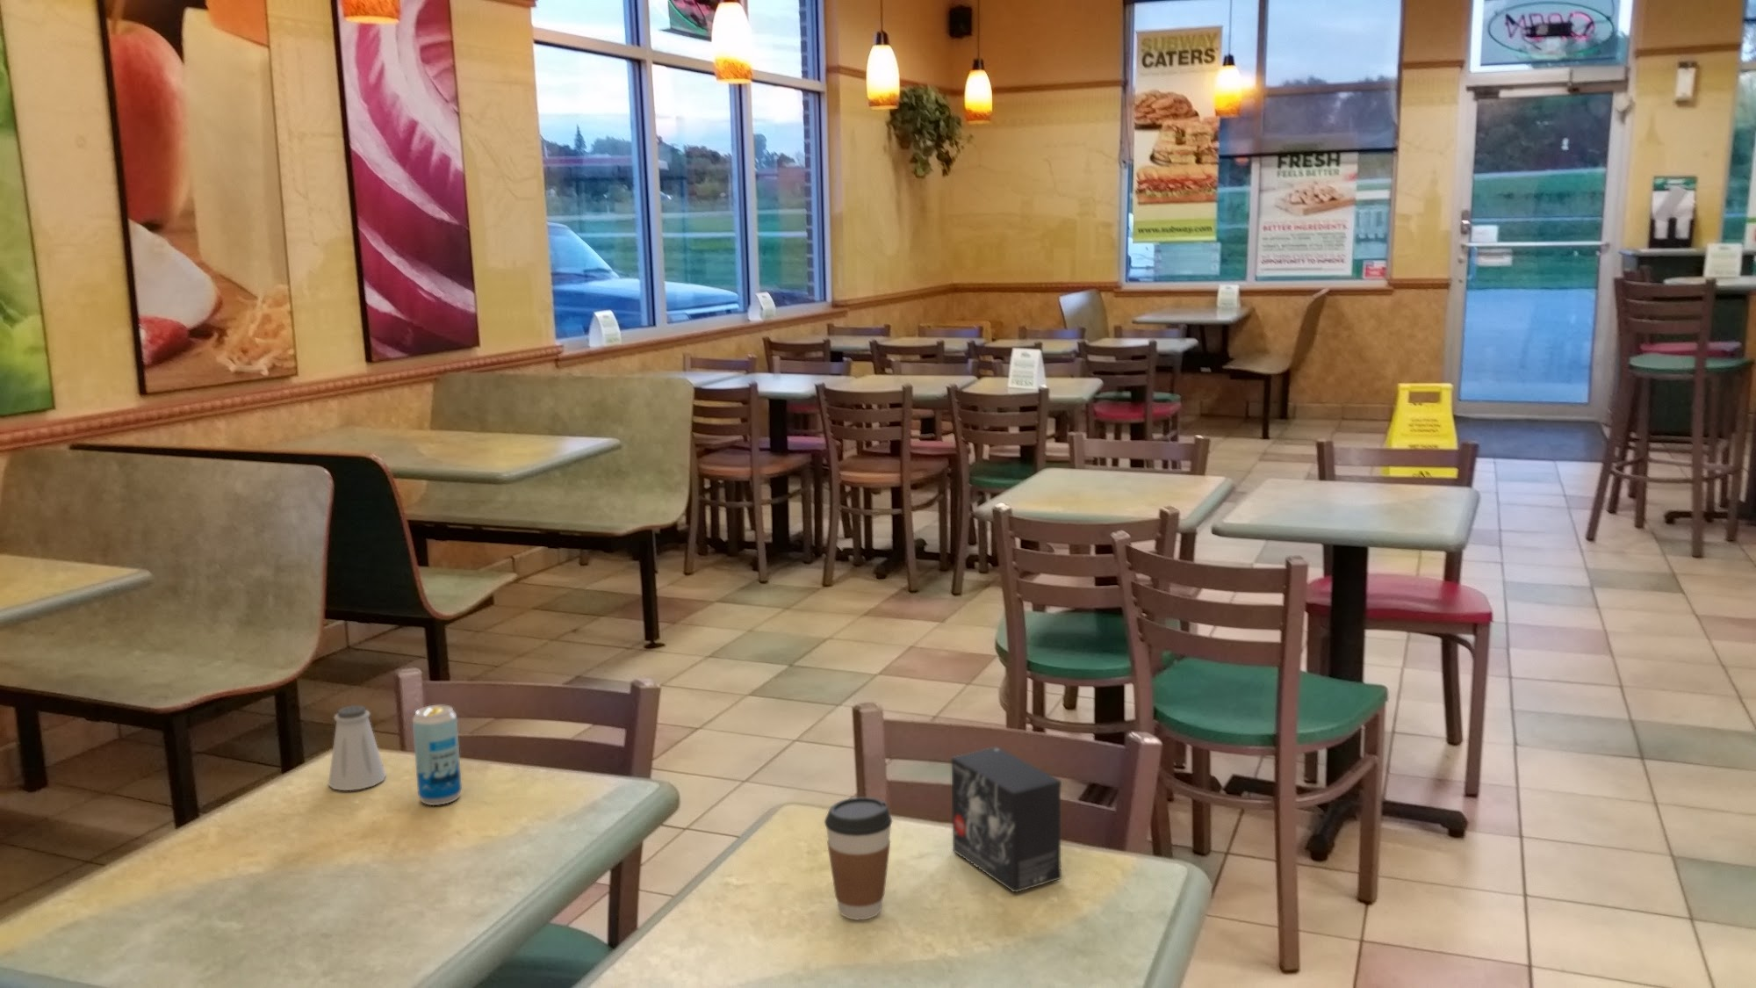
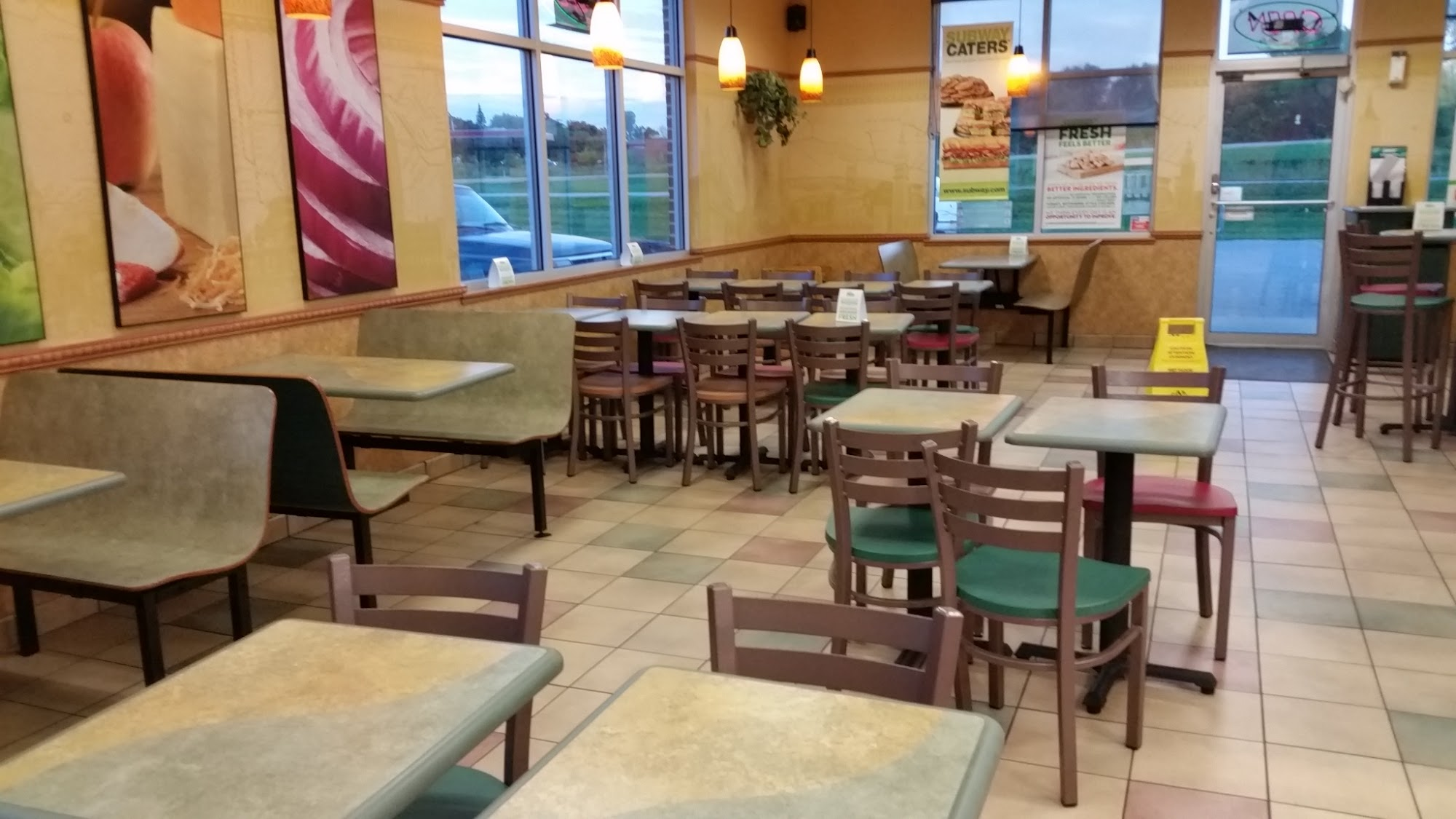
- saltshaker (353, 744)
- coffee cup (859, 859)
- beverage can (437, 754)
- small box (1005, 817)
